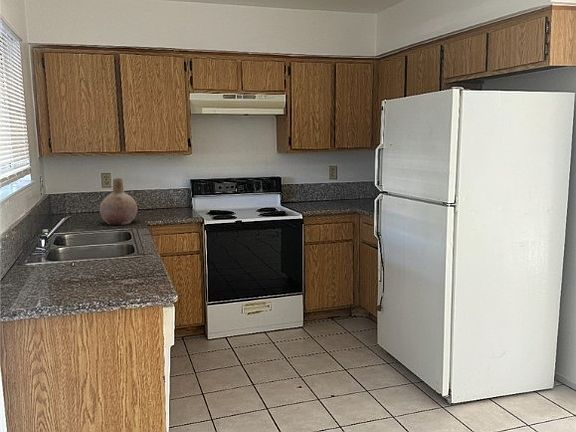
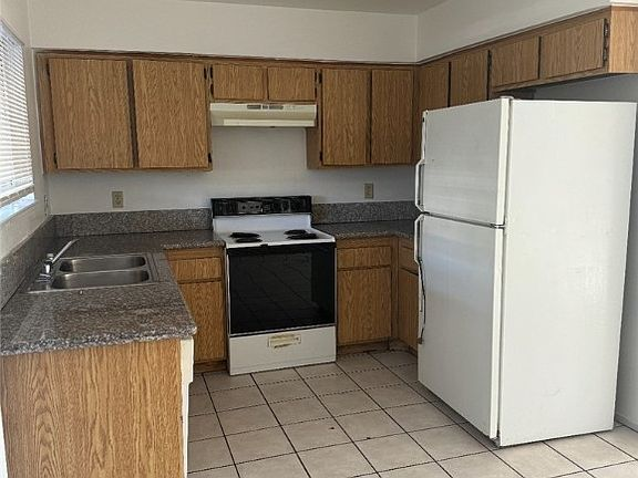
- vase (118, 201)
